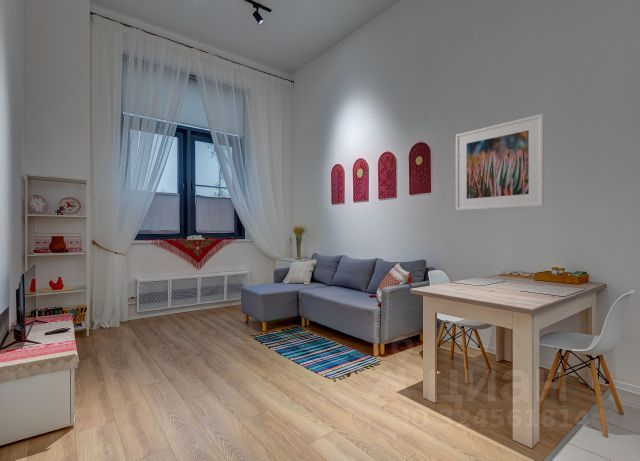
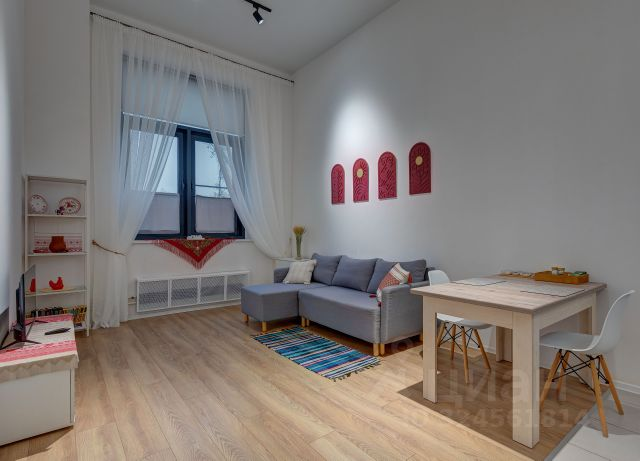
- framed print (495, 167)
